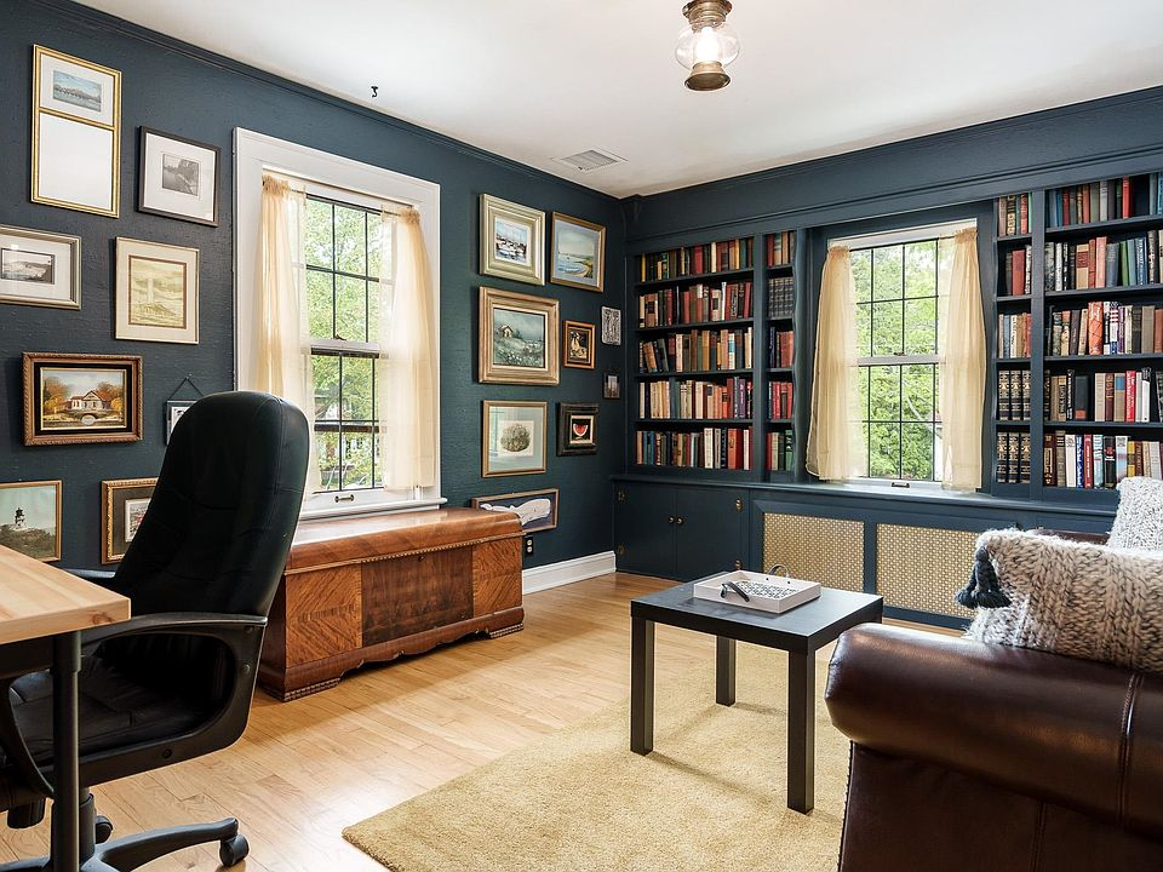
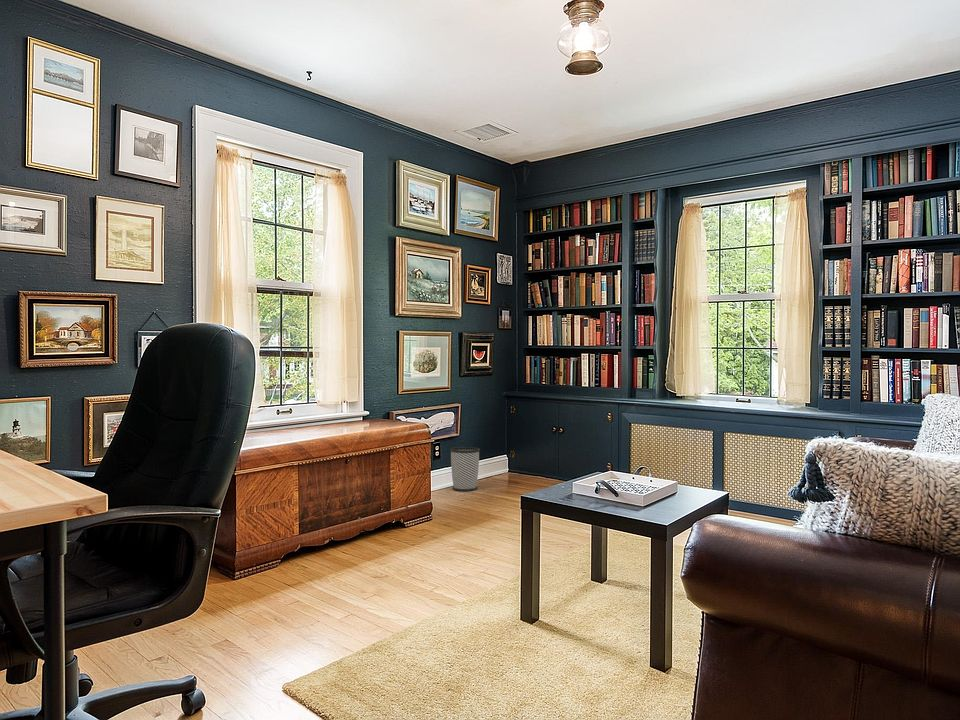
+ wastebasket (465, 468)
